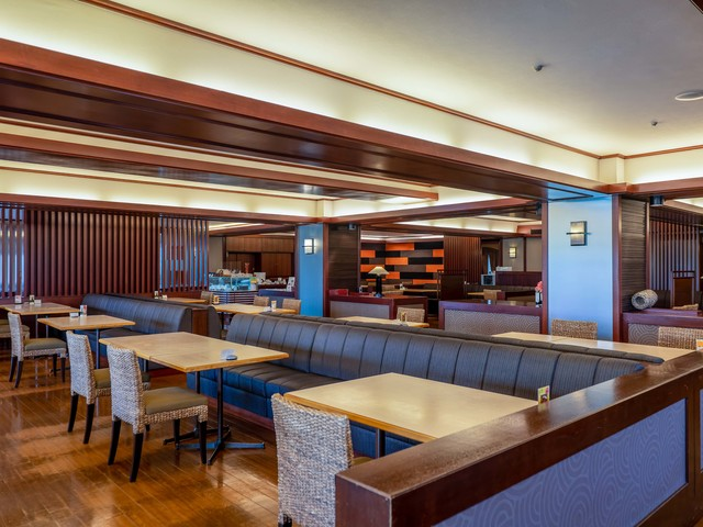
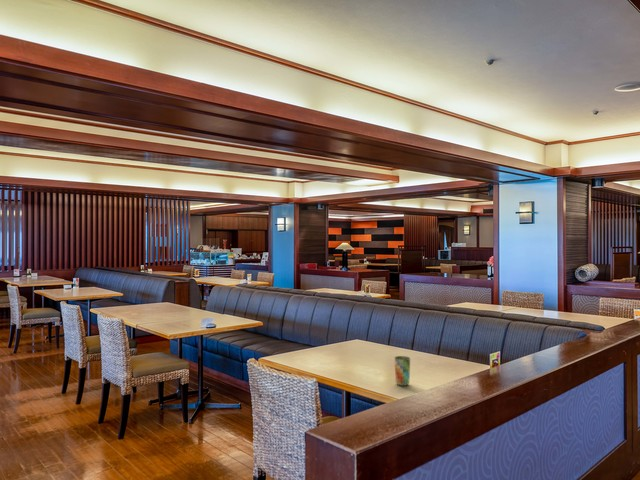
+ cup (402, 371)
